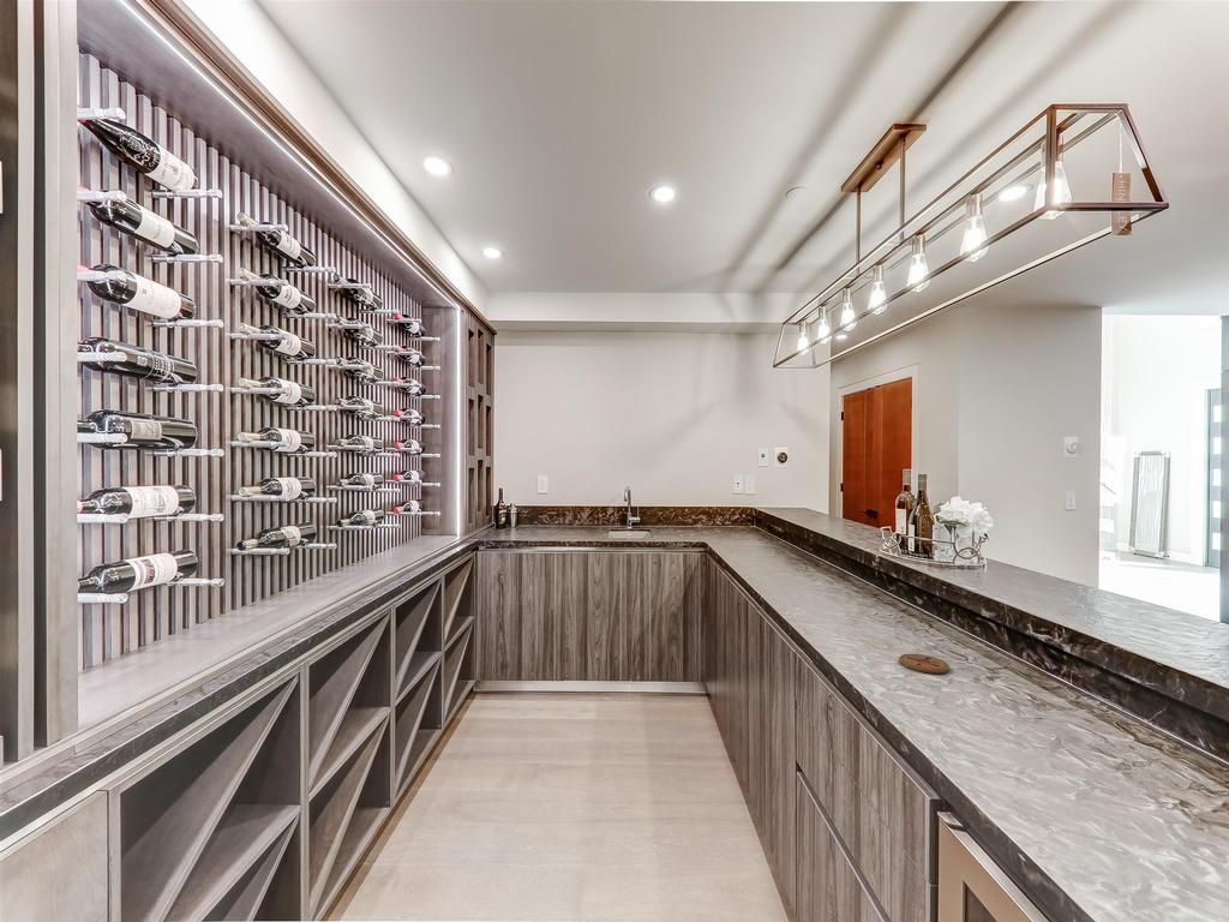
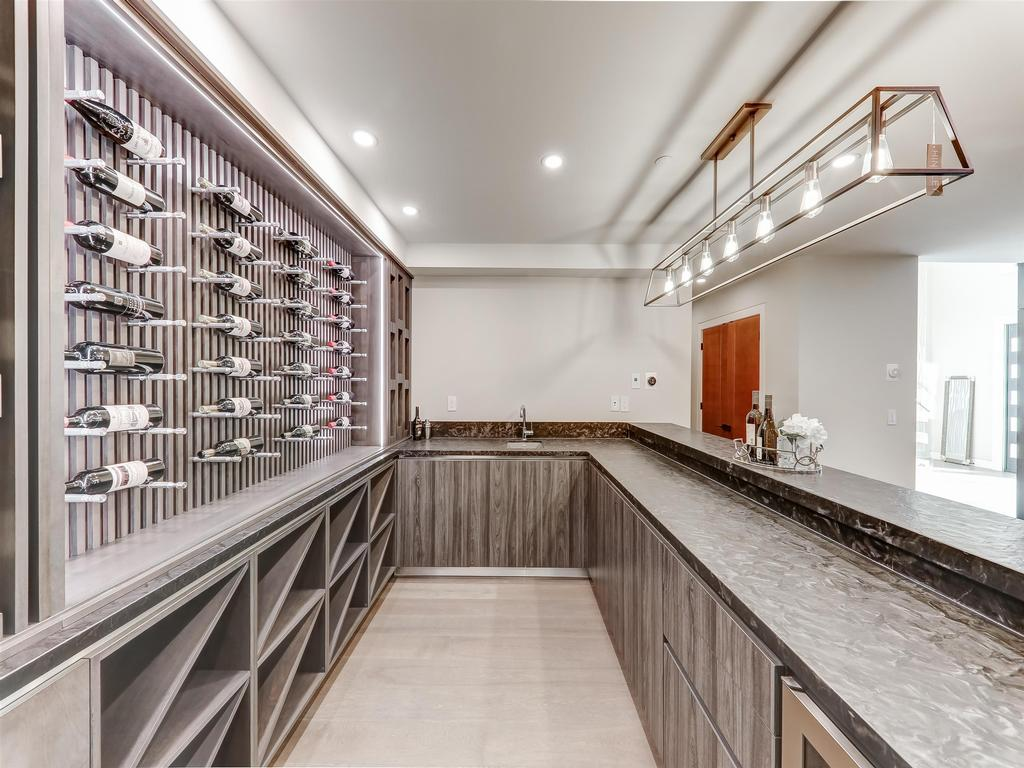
- coaster (923, 663)
